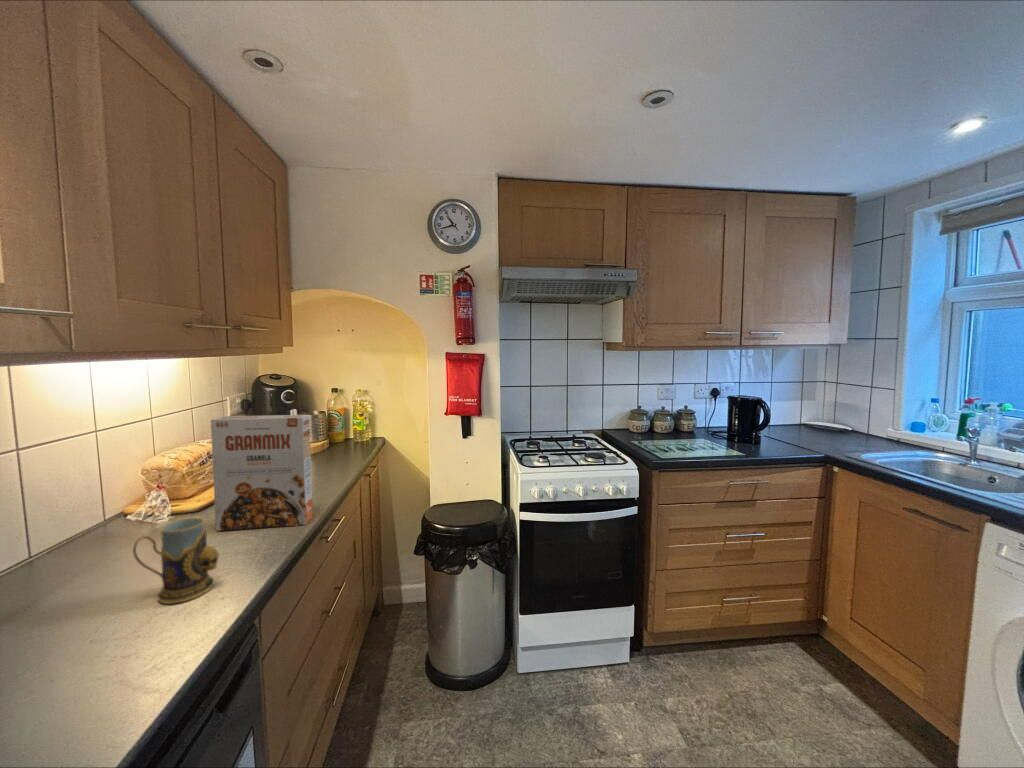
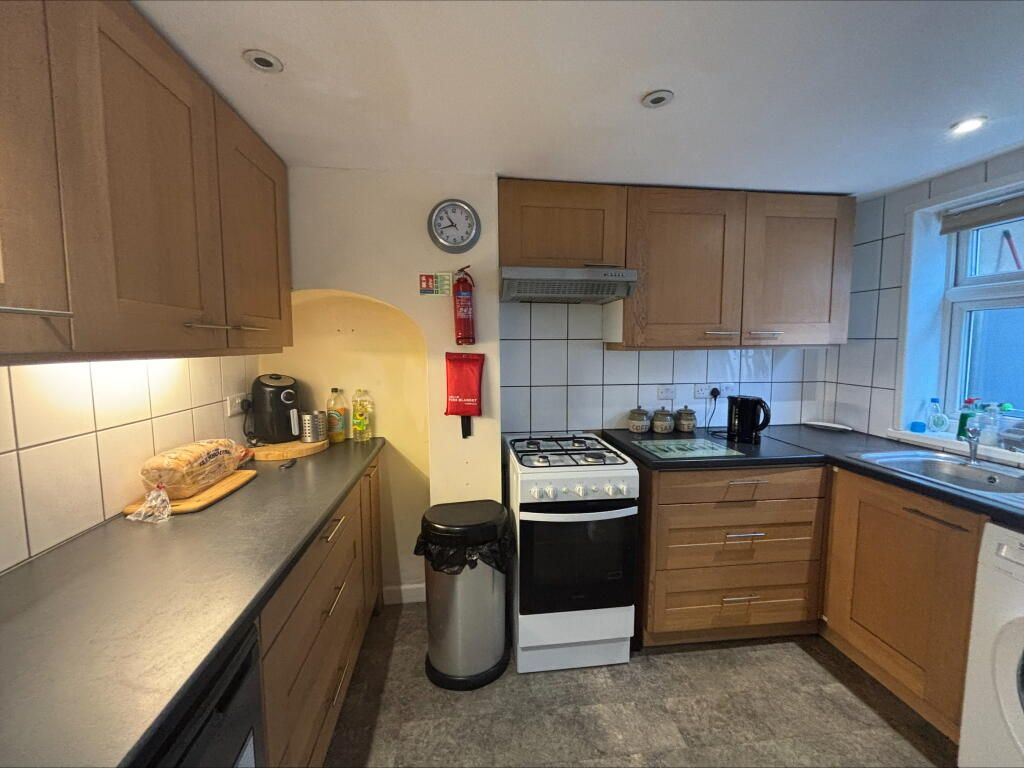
- cereal box (264, 470)
- mug (177, 558)
